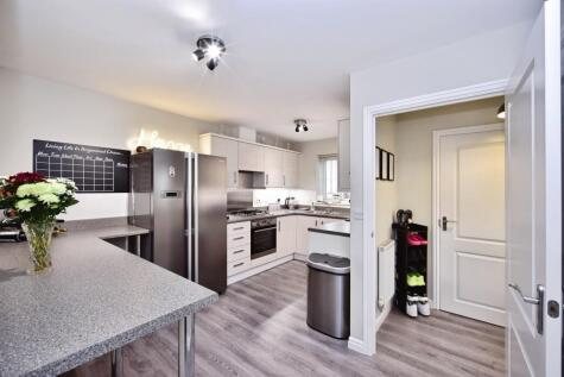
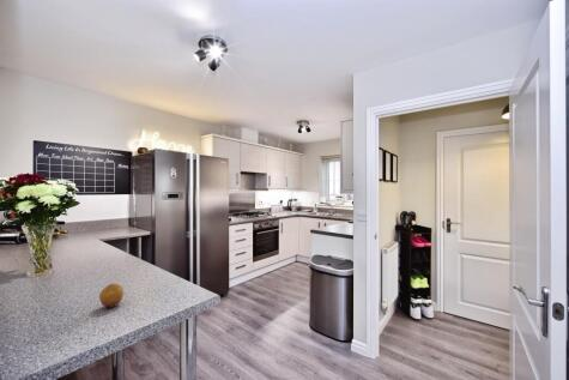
+ fruit (111, 295)
